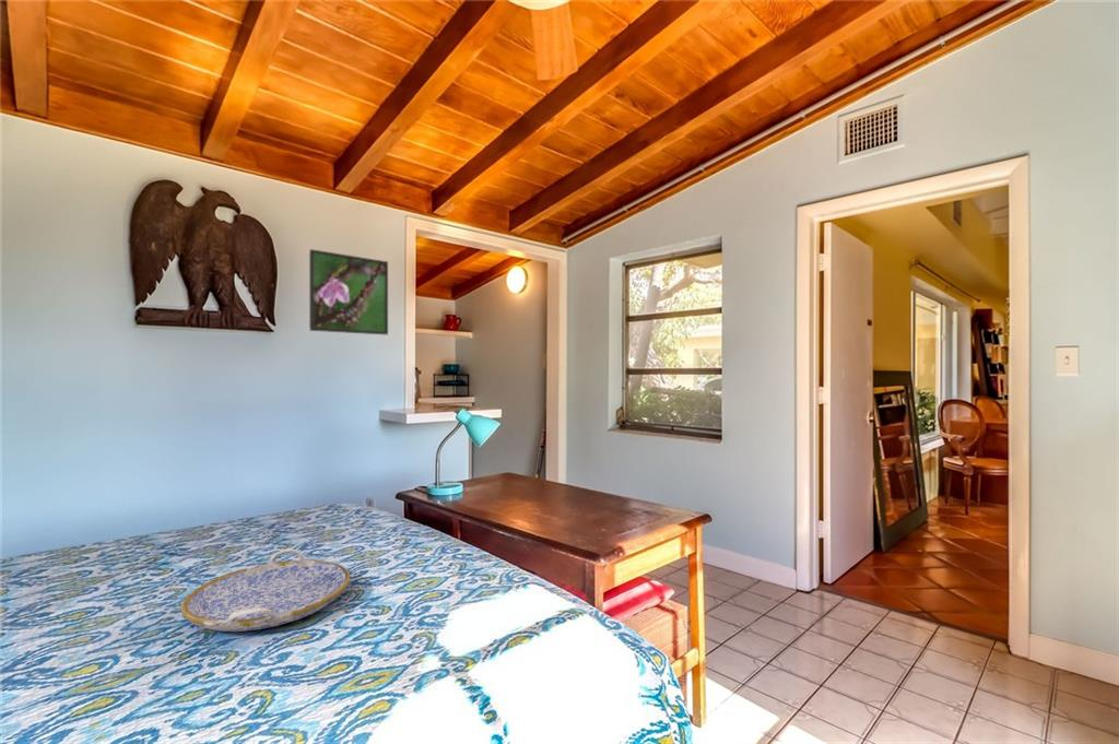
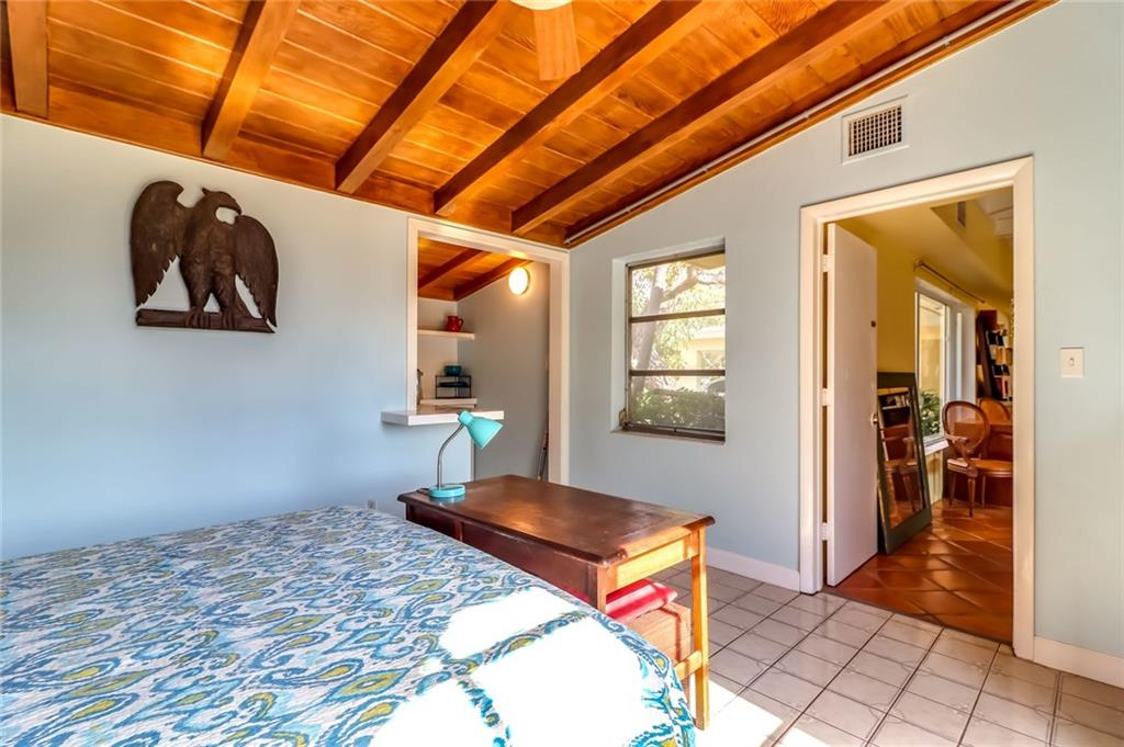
- serving tray (271, 589)
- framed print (351, 294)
